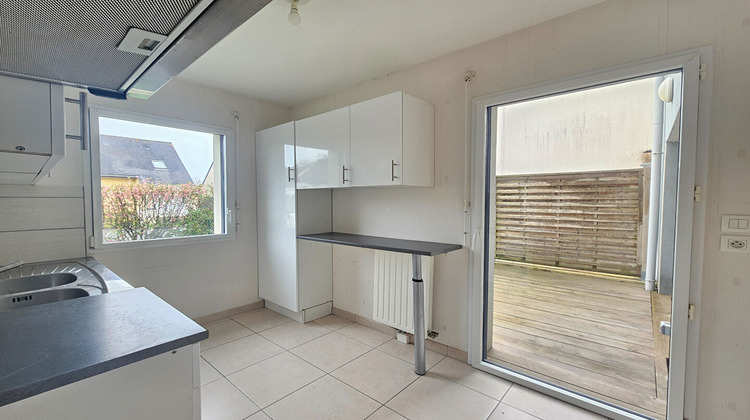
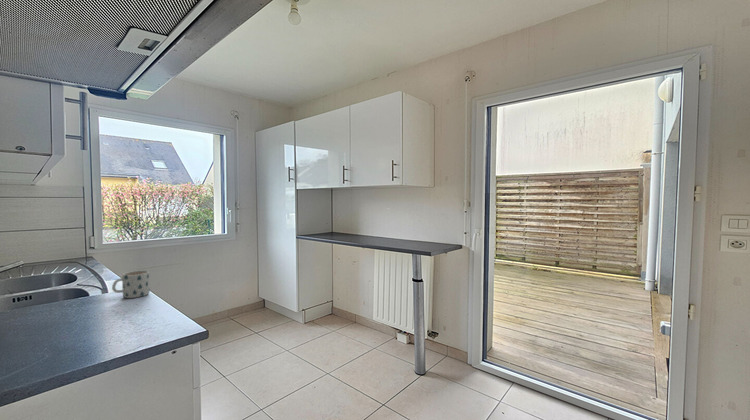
+ mug (131, 284)
